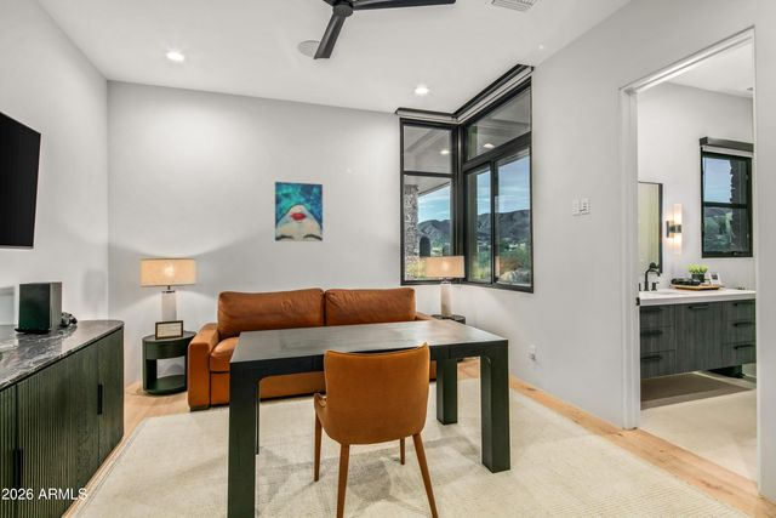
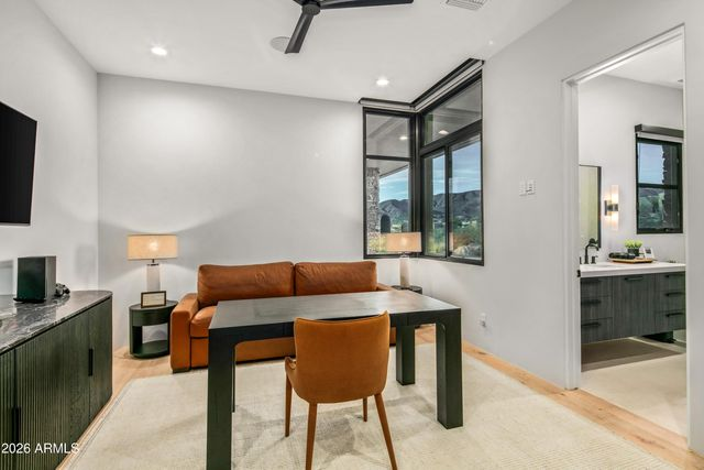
- wall art (298, 211)
